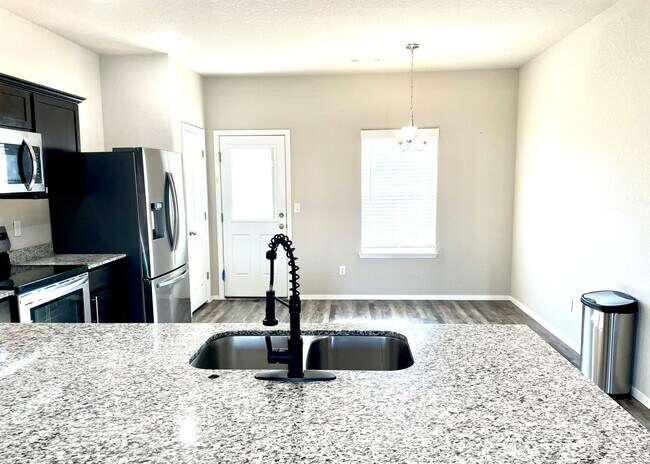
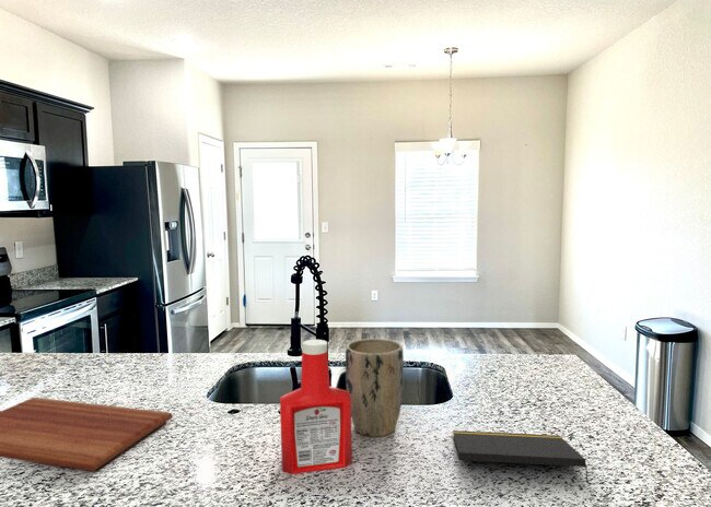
+ soap bottle (315, 403)
+ cutting board (54, 427)
+ plant pot (374, 387)
+ notepad (512, 447)
